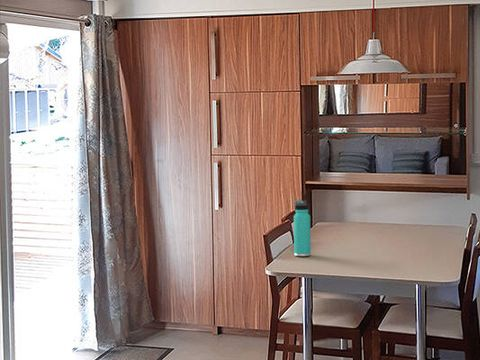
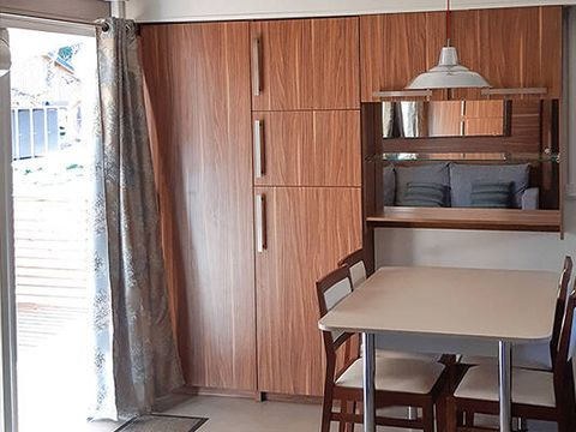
- thermos bottle (302, 227)
